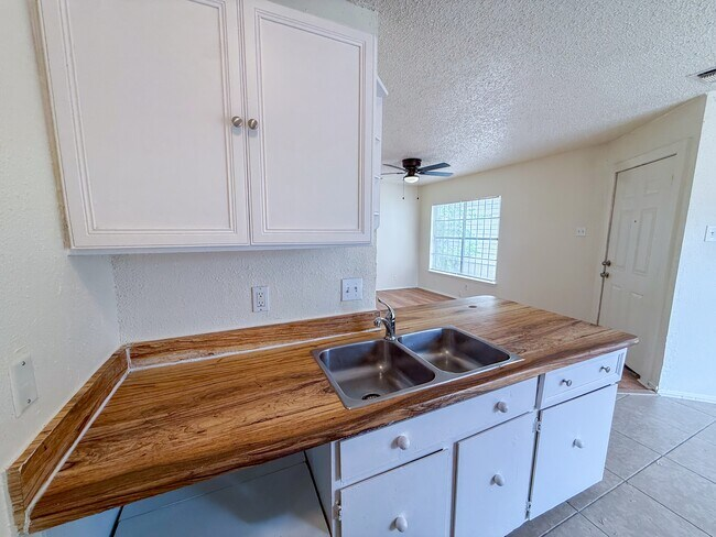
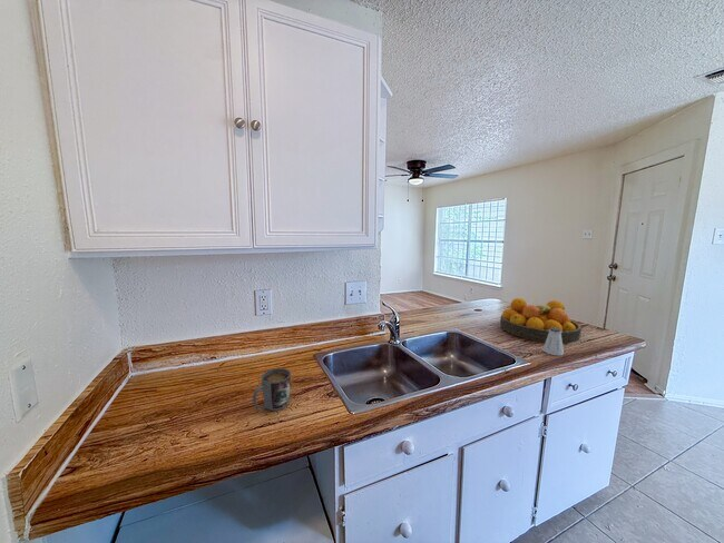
+ mug (271, 392)
+ fruit bowl (538, 315)
+ saltshaker (554, 340)
